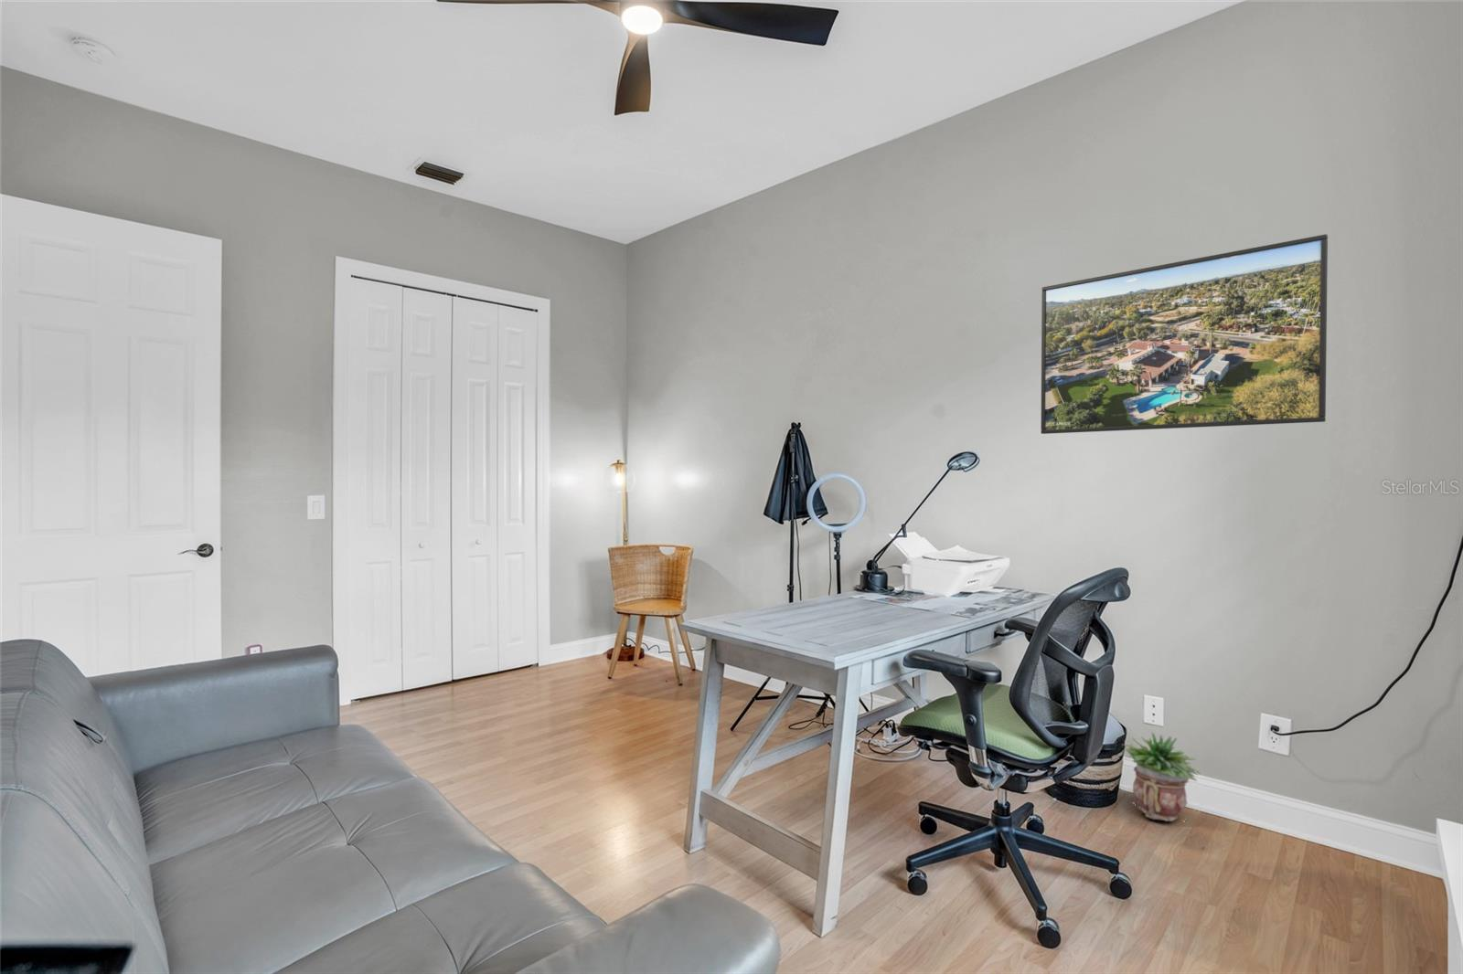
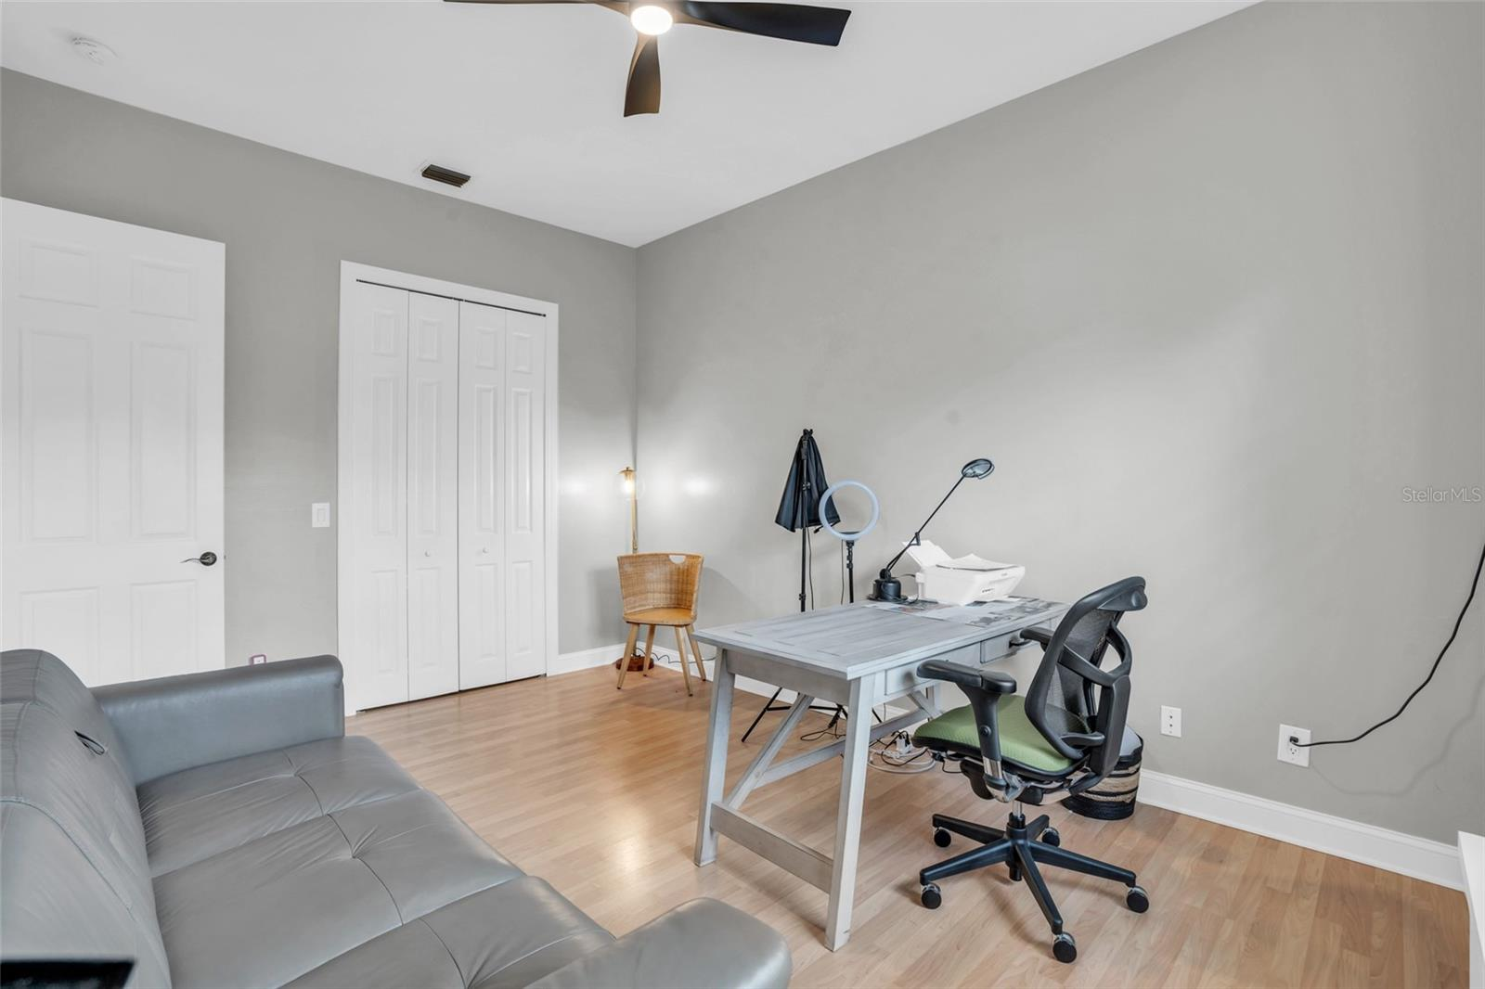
- potted plant (1161, 773)
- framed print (1167, 347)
